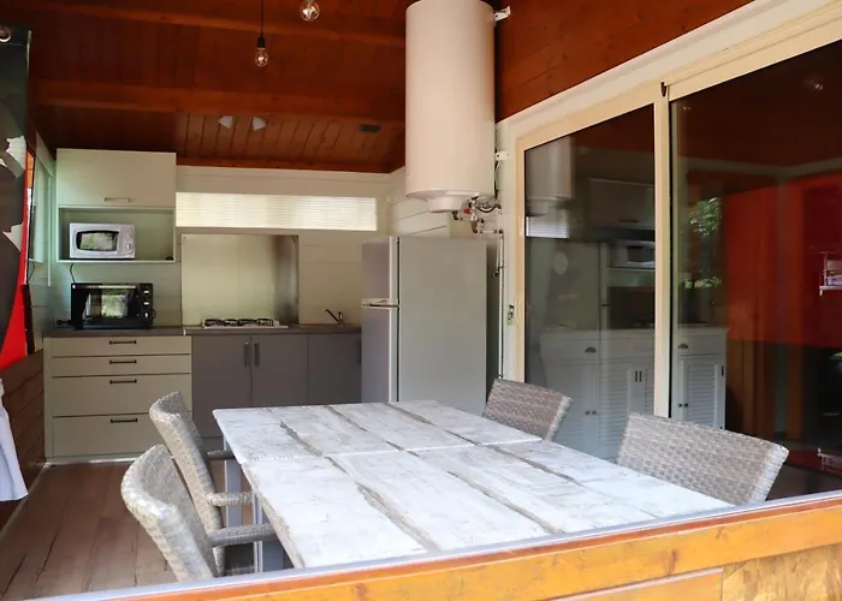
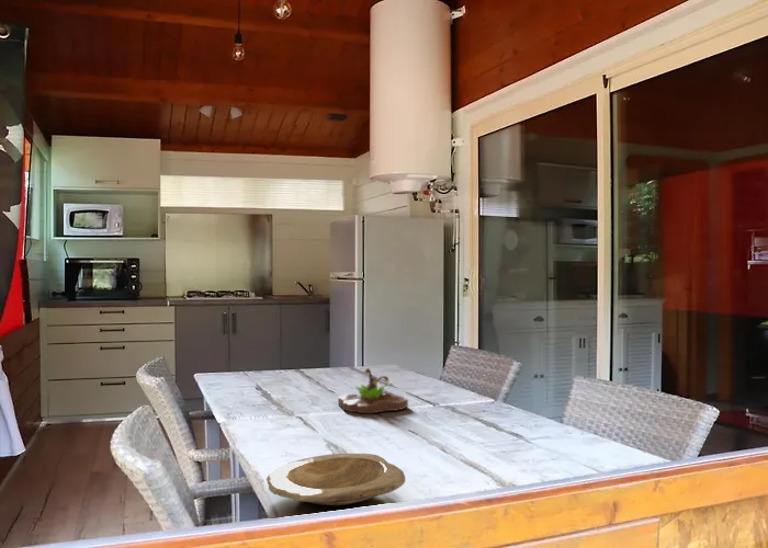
+ plate (334, 481)
+ succulent planter (371, 387)
